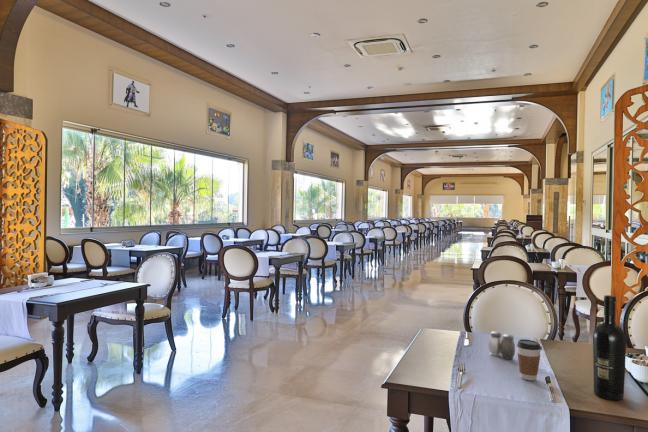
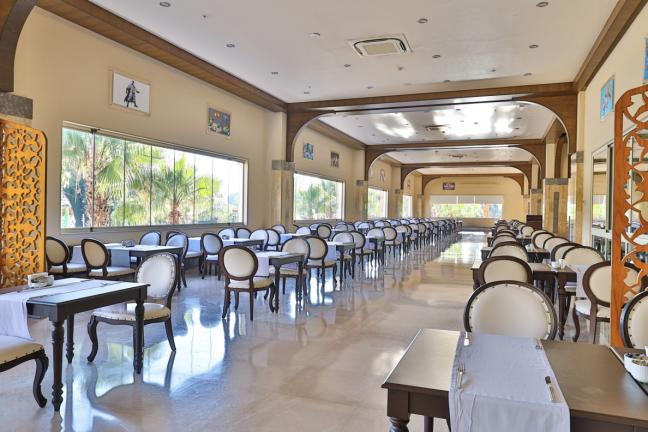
- coffee cup (528, 359)
- salt and pepper shaker (501, 344)
- wine bottle (609, 345)
